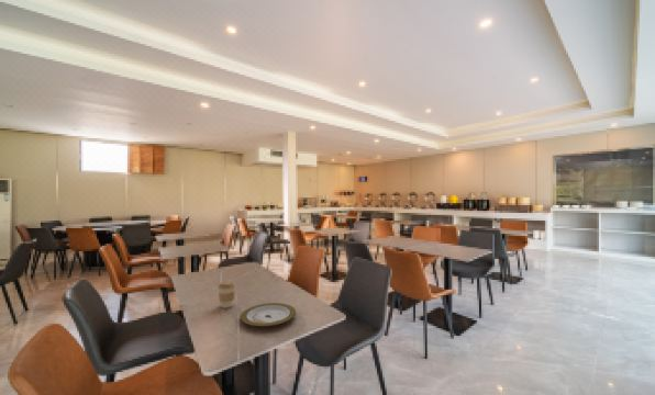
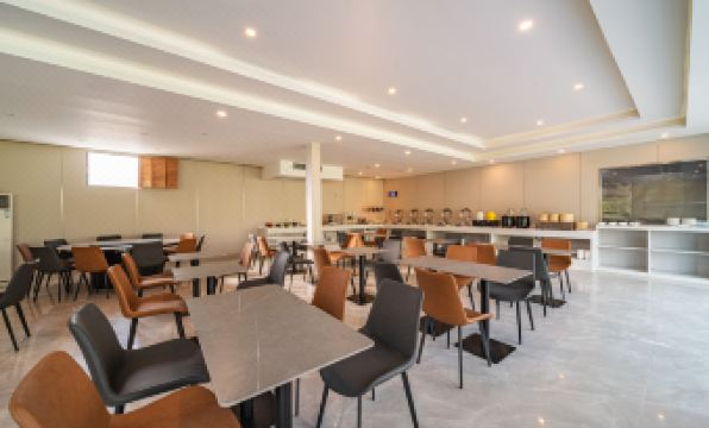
- plate (268, 315)
- coffee cup (226, 293)
